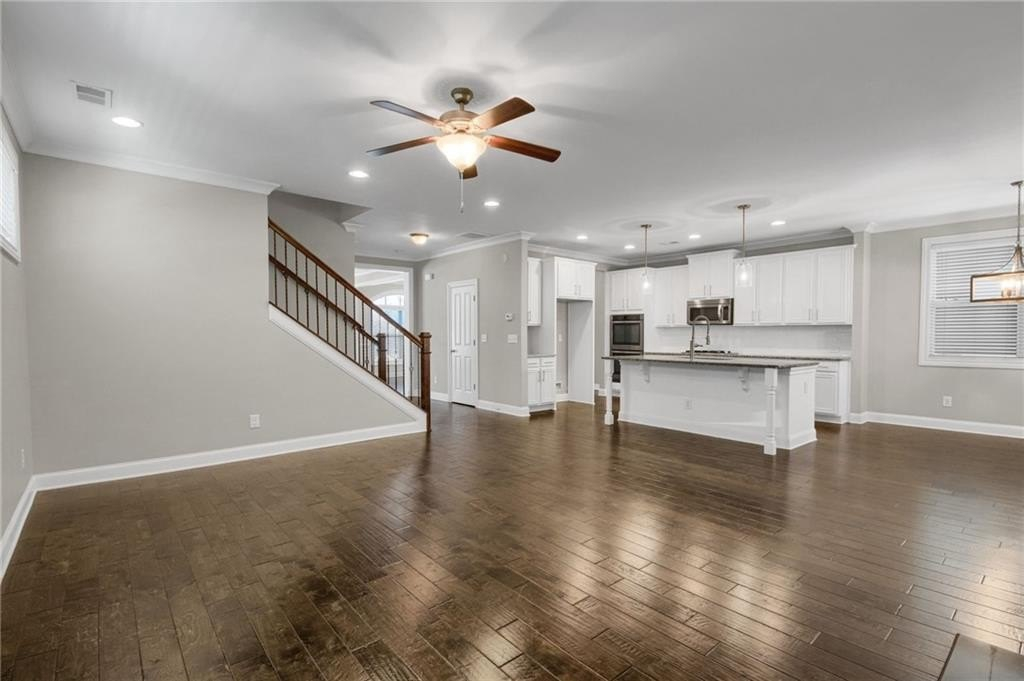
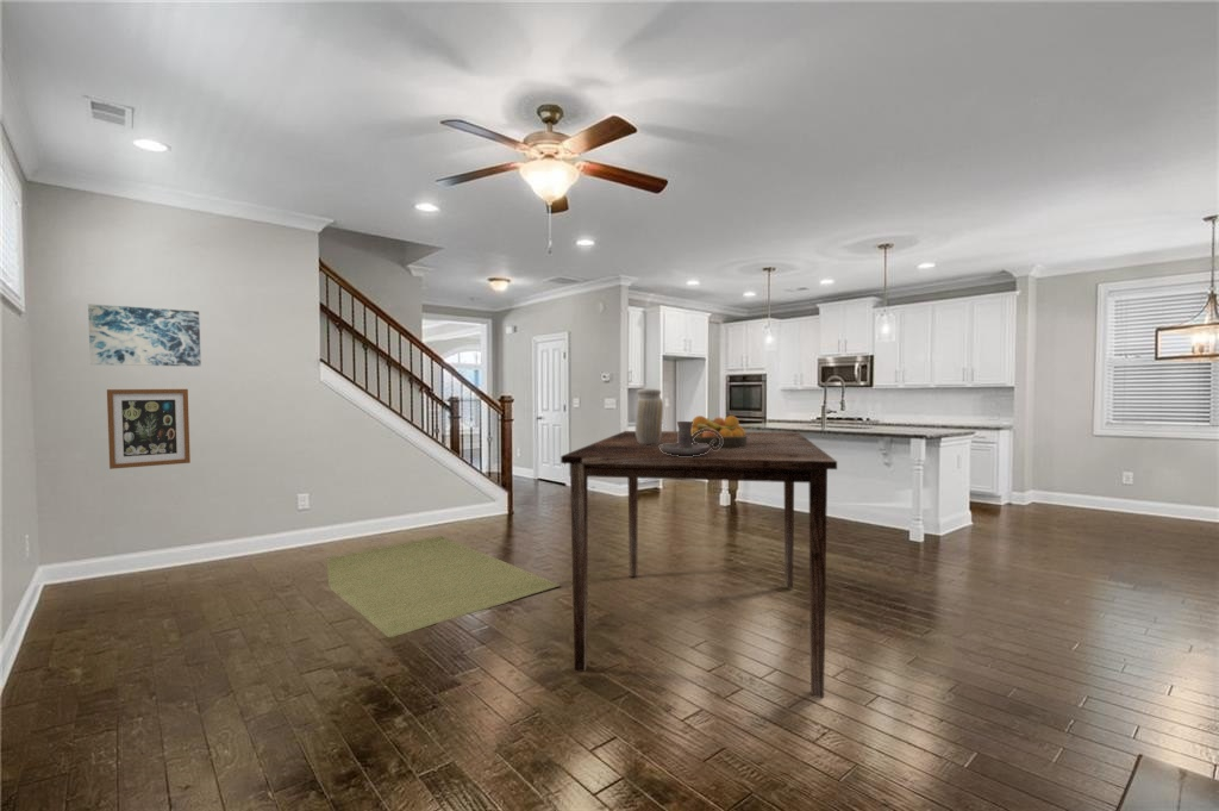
+ wall art (150, 428)
+ fruit bowl (712, 429)
+ rug (421, 573)
+ wall art (146, 336)
+ dining table (702, 479)
+ vase (649, 416)
+ candle holder (690, 437)
